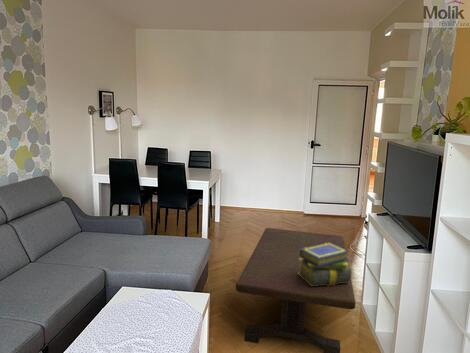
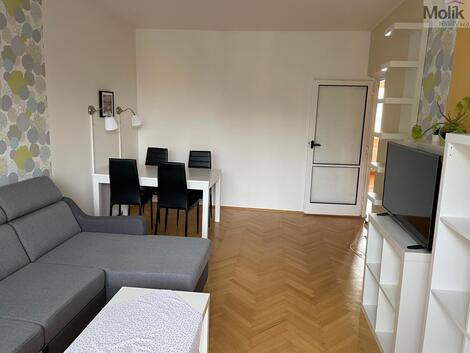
- stack of books (324, 264)
- coffee table (297, 284)
